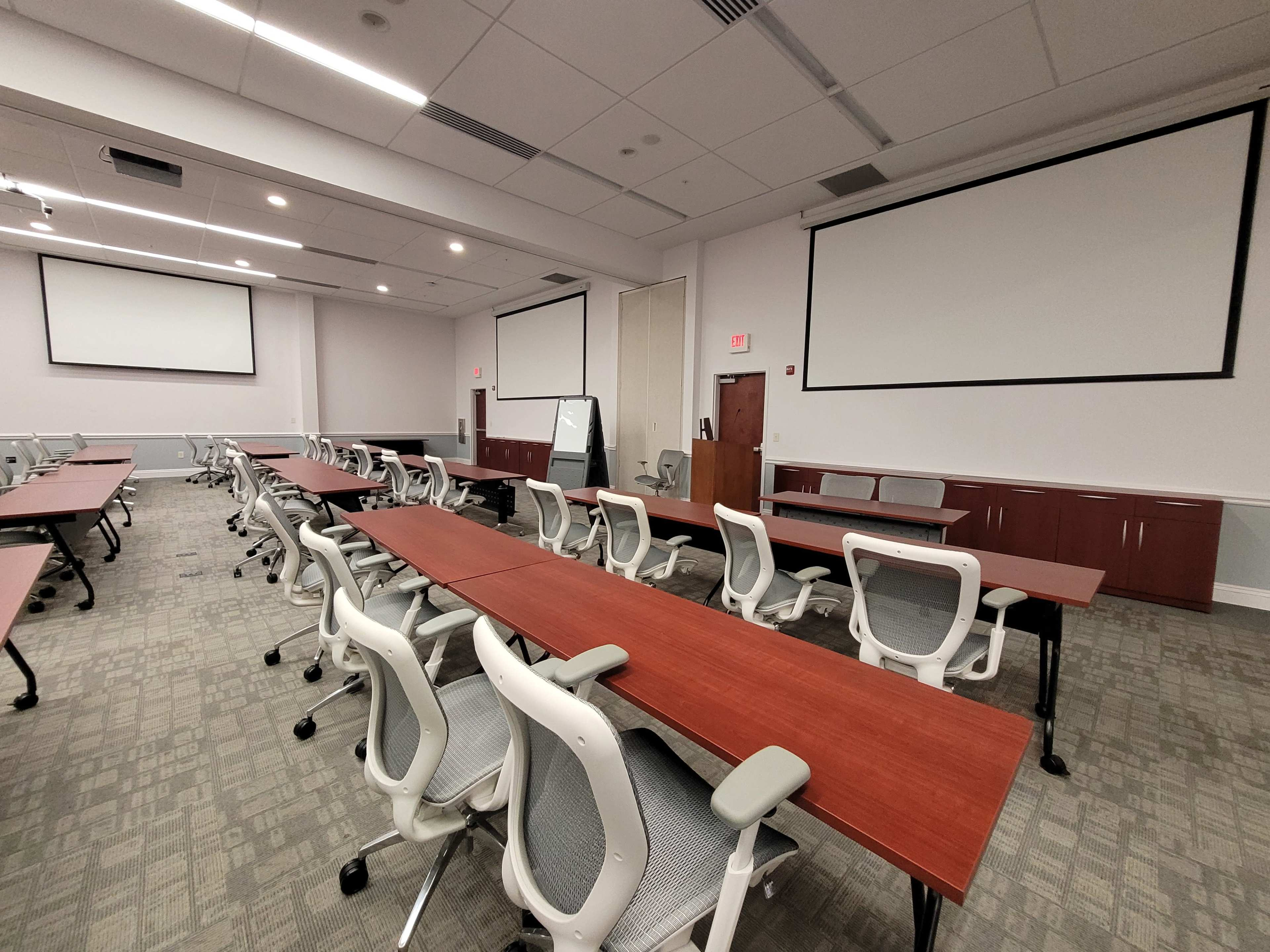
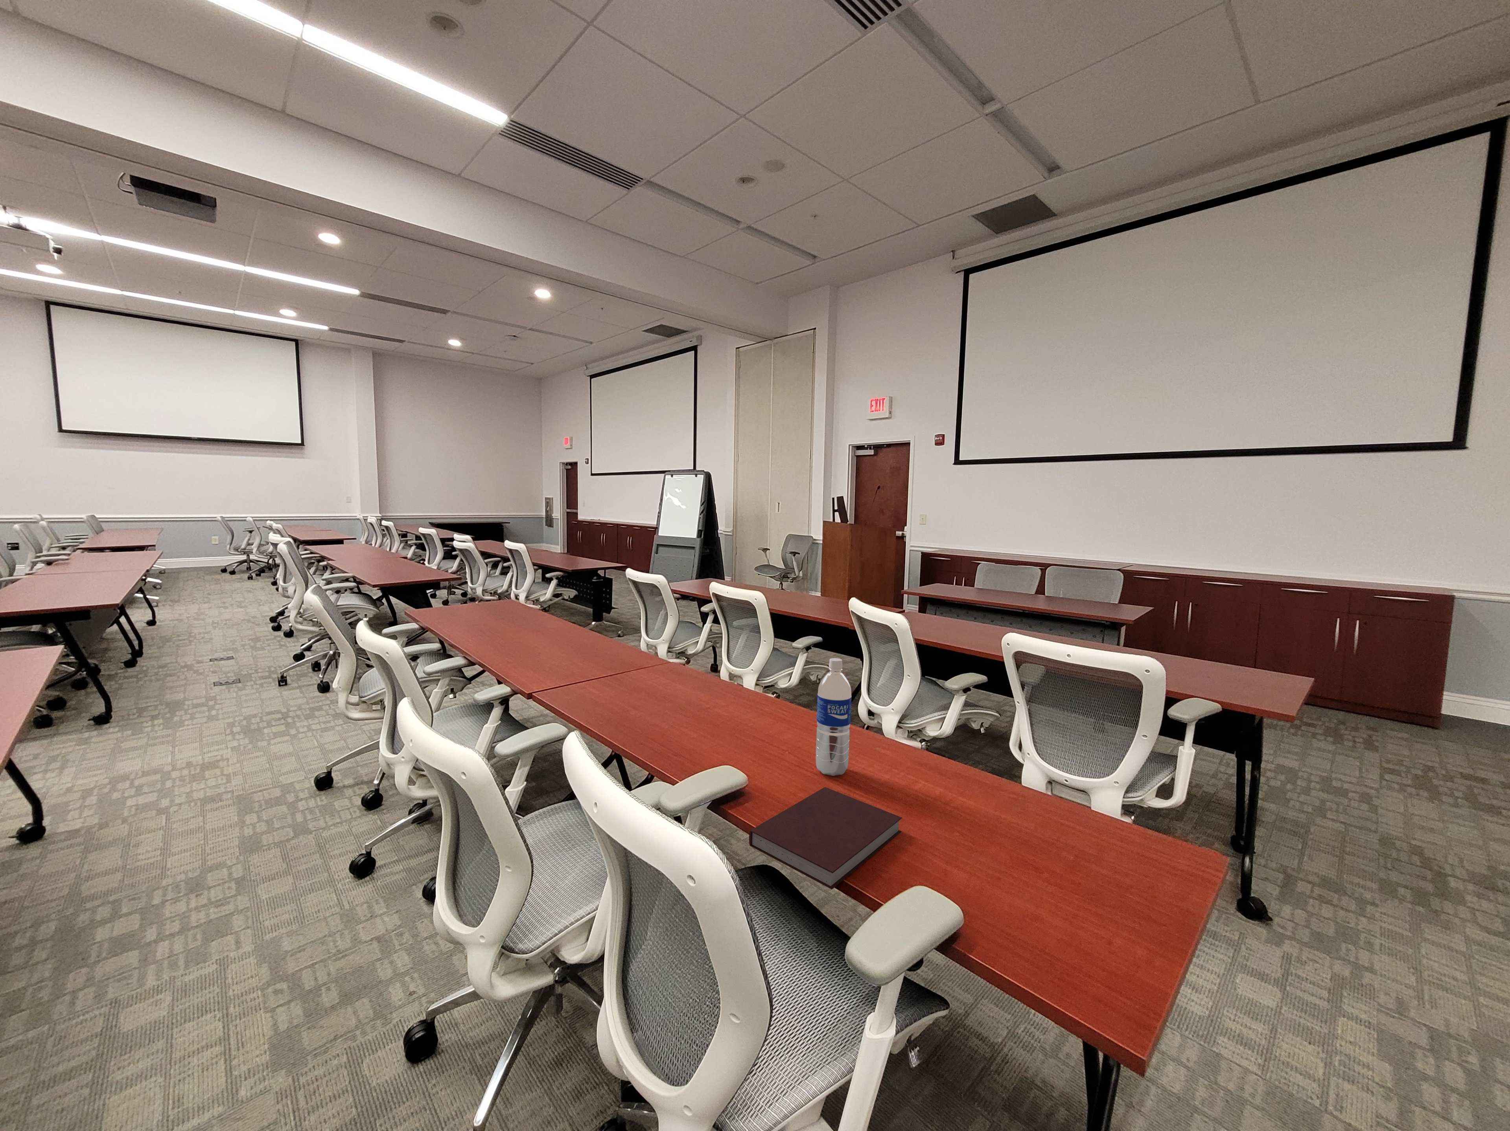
+ notebook (828, 830)
+ water bottle (833, 715)
